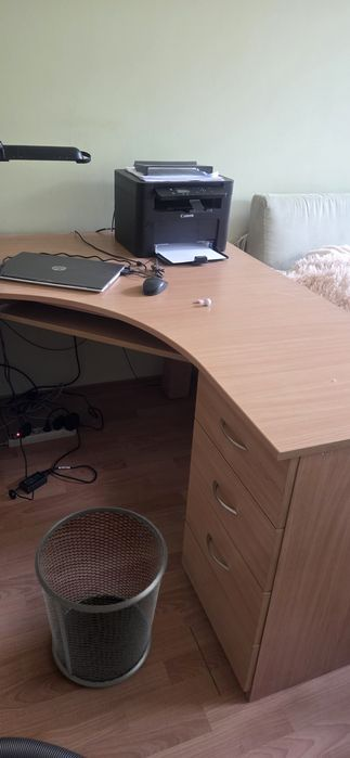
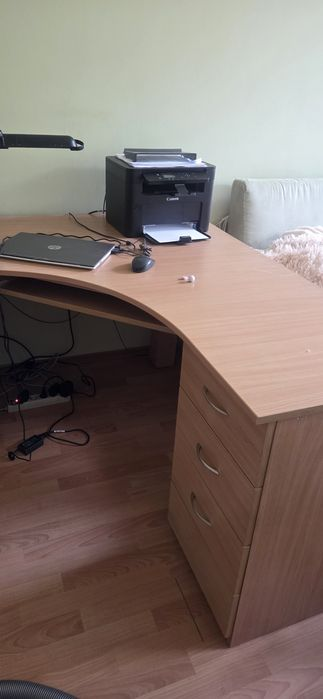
- waste bin (102, 598)
